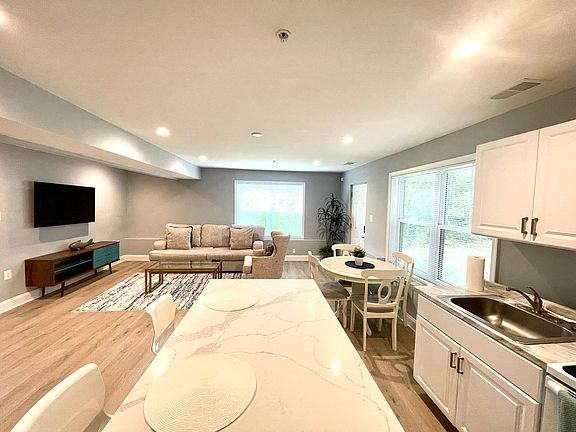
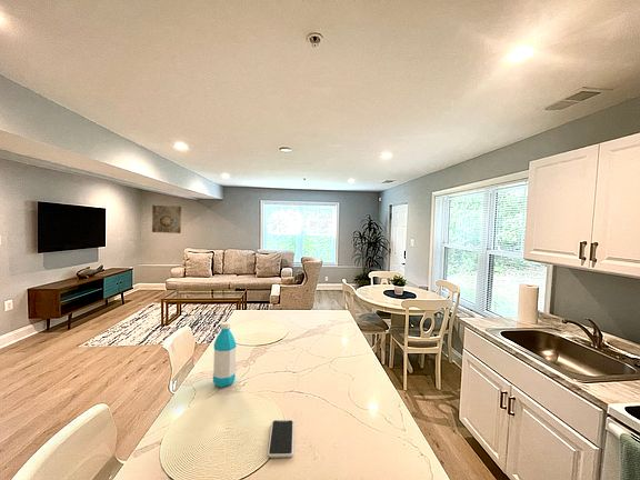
+ smartphone (281, 437)
+ water bottle (224, 352)
+ wall art (167, 219)
